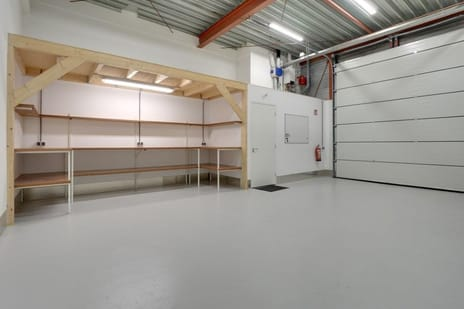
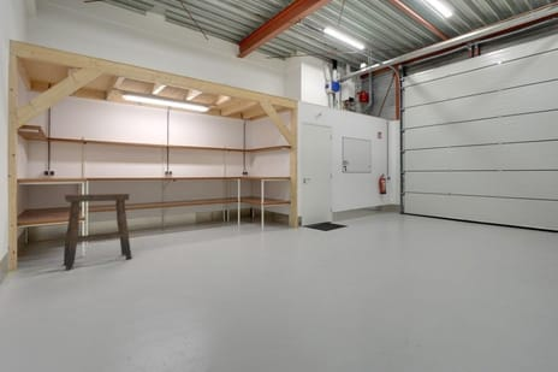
+ stool (99, 234)
